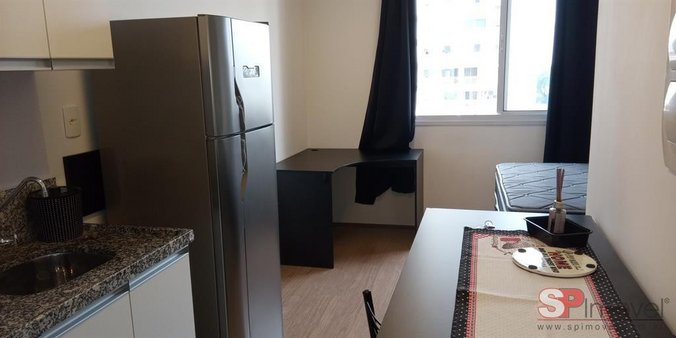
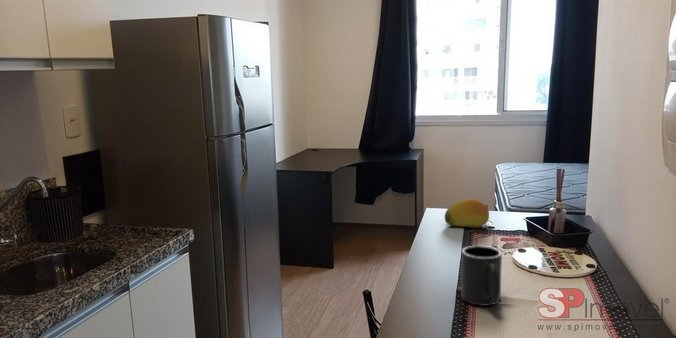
+ mug (484, 278)
+ fruit (466, 213)
